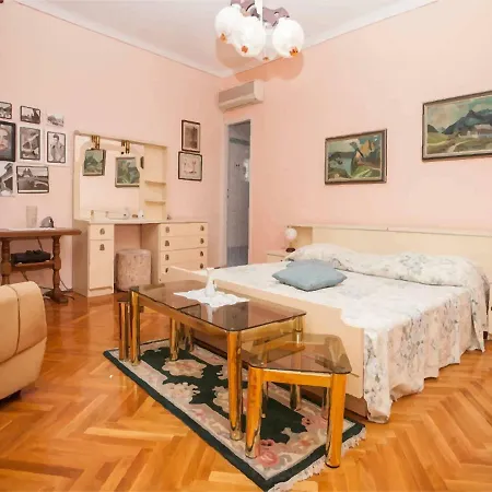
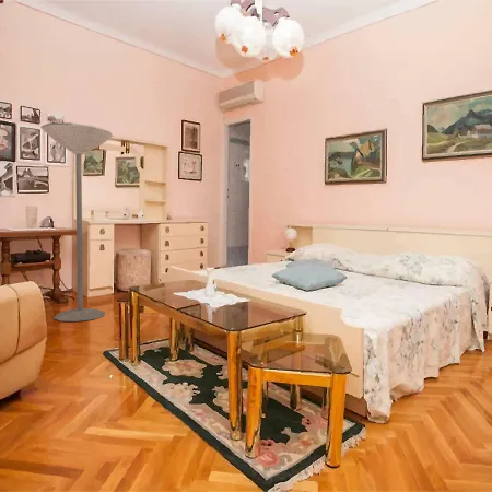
+ floor lamp (79, 224)
